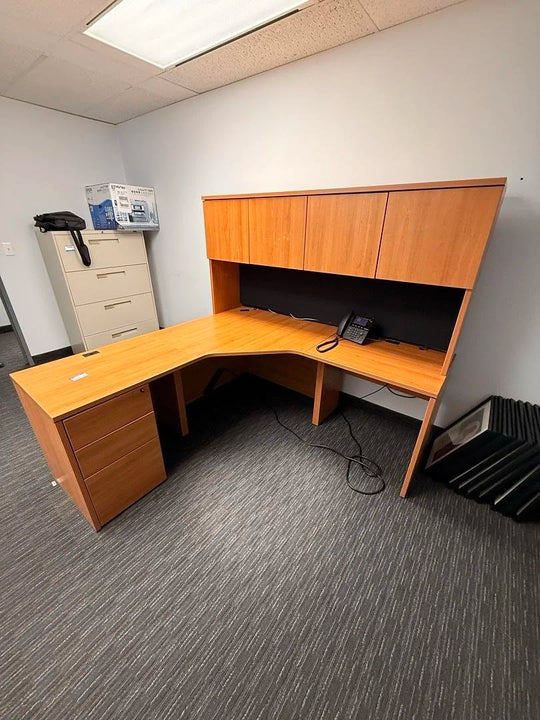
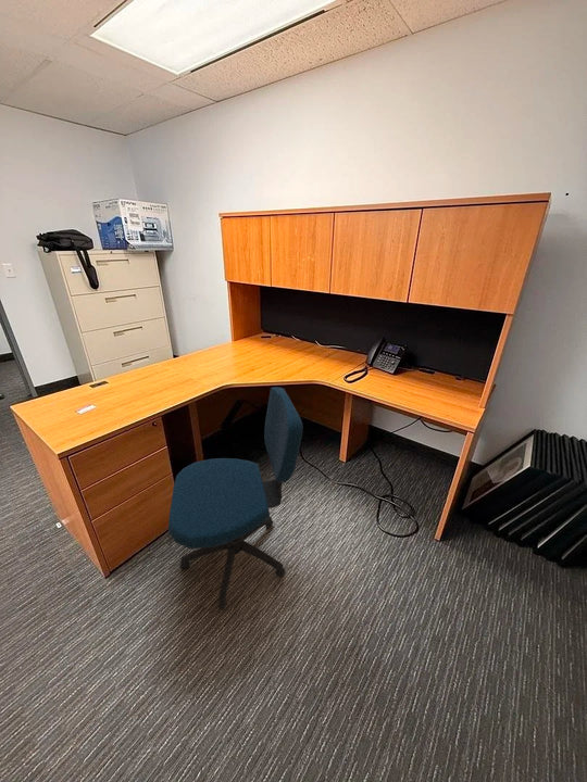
+ office chair (232, 490)
